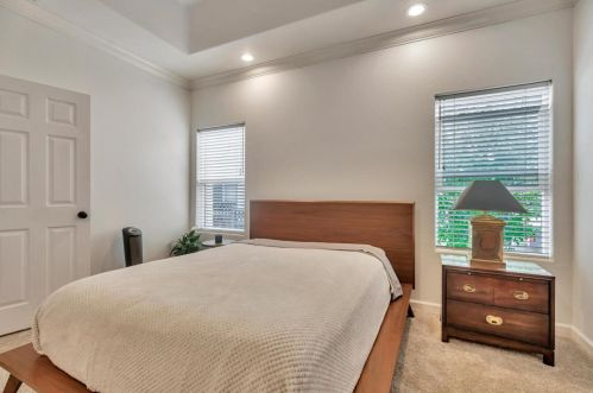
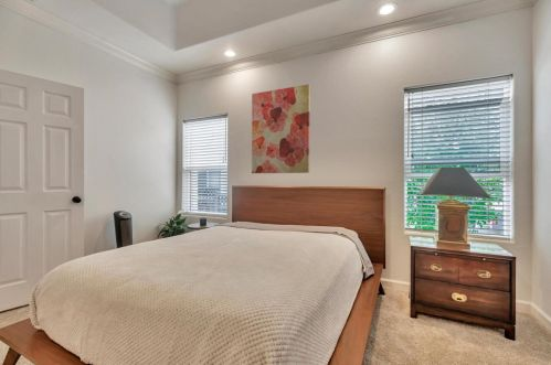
+ wall art (279, 131)
